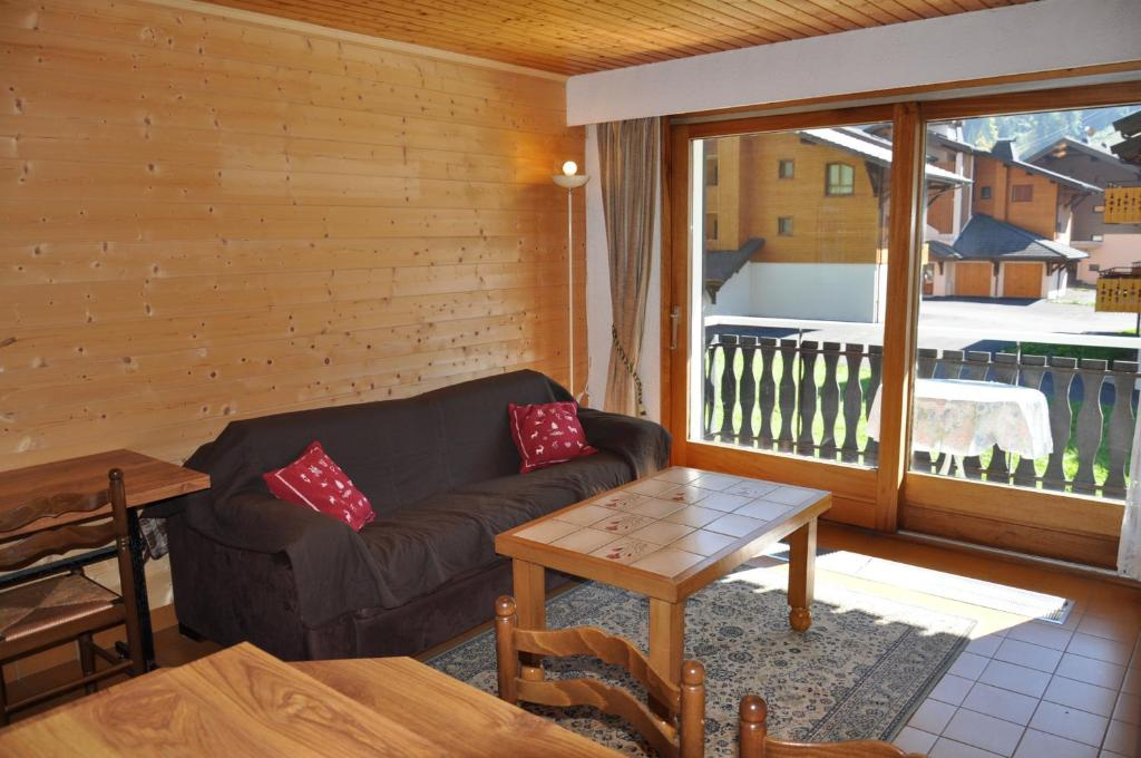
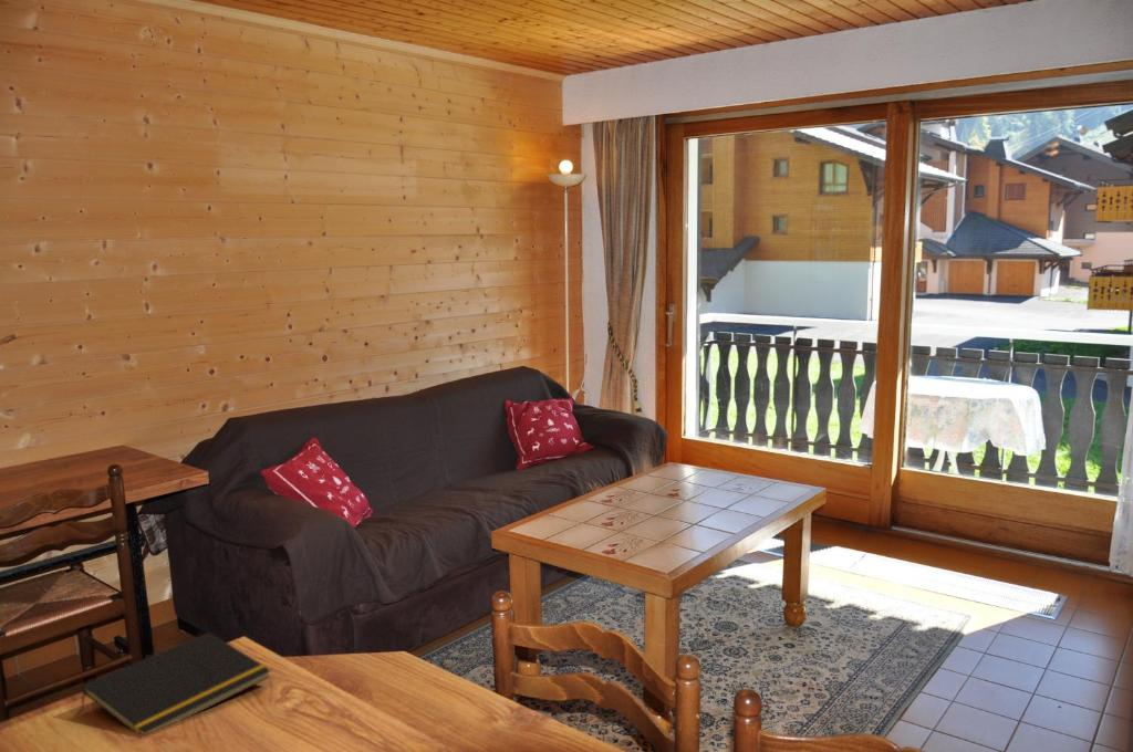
+ notepad (179, 680)
